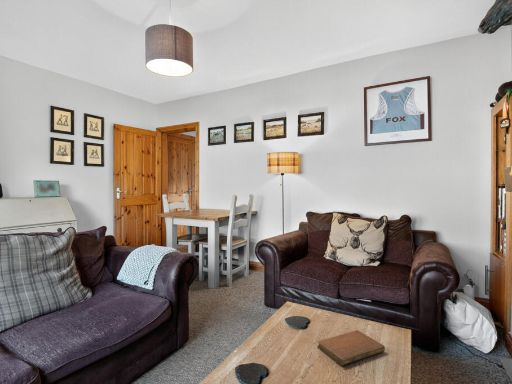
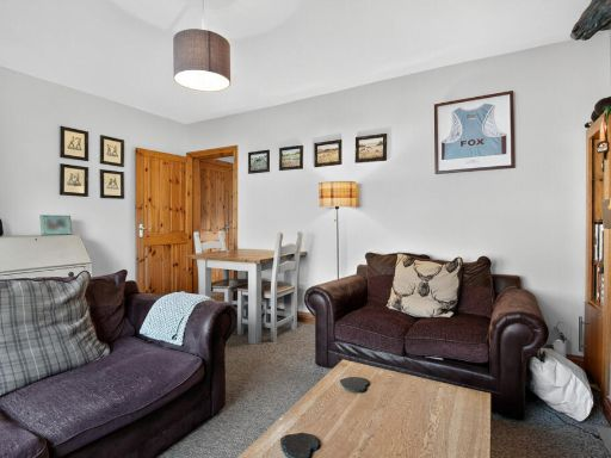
- notebook (350, 346)
